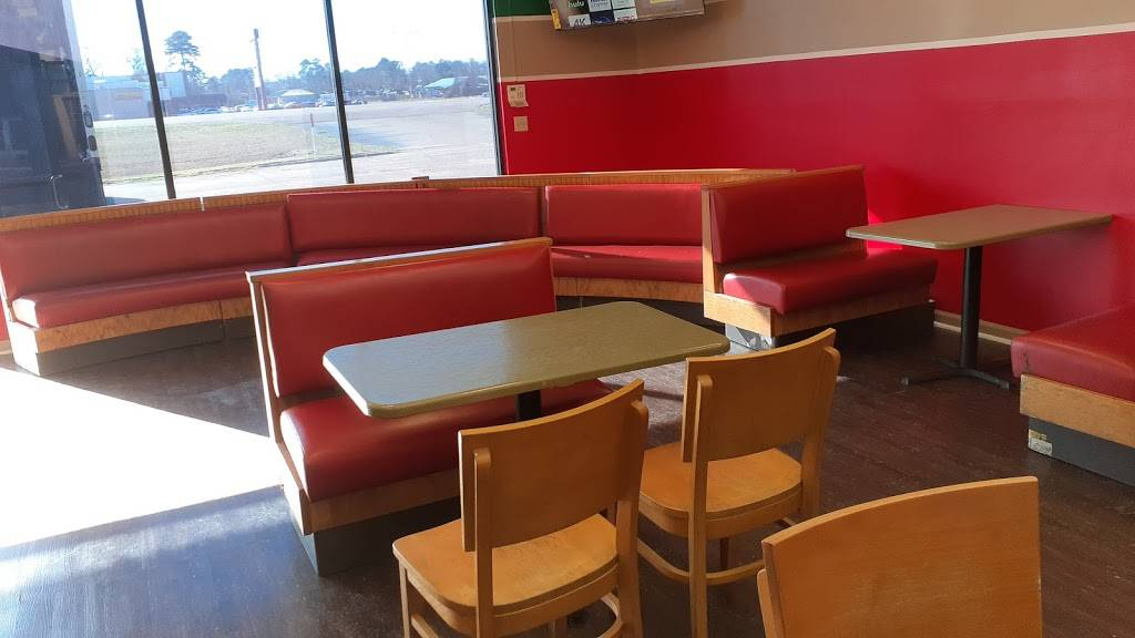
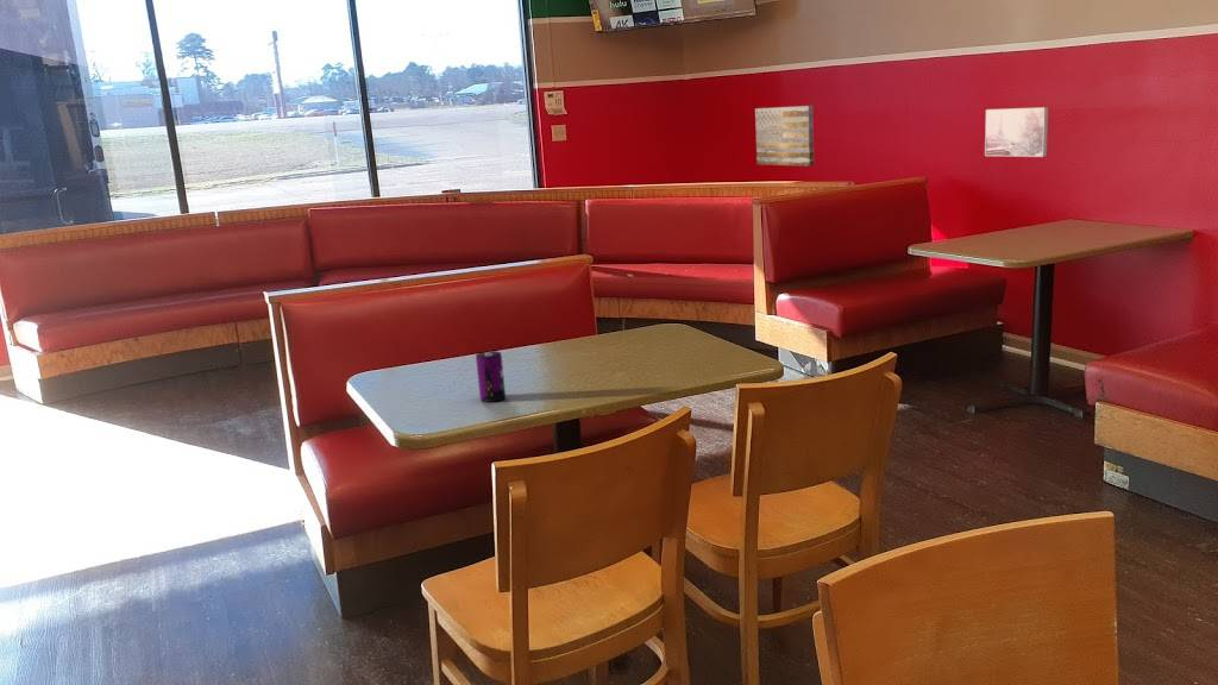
+ beverage can (490, 376)
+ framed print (1015, 132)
+ wall art (783, 136)
